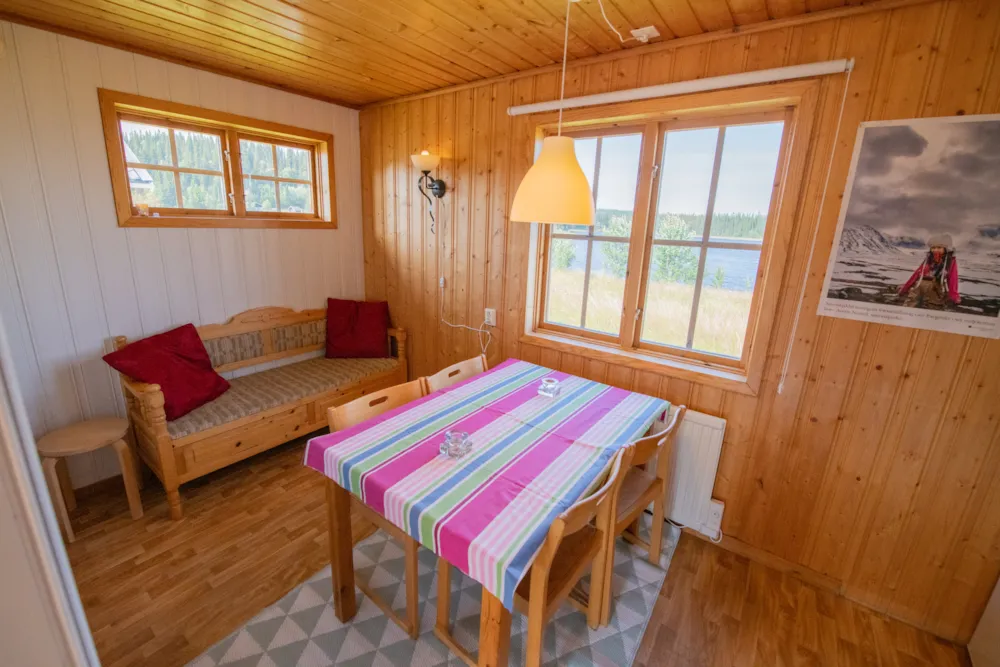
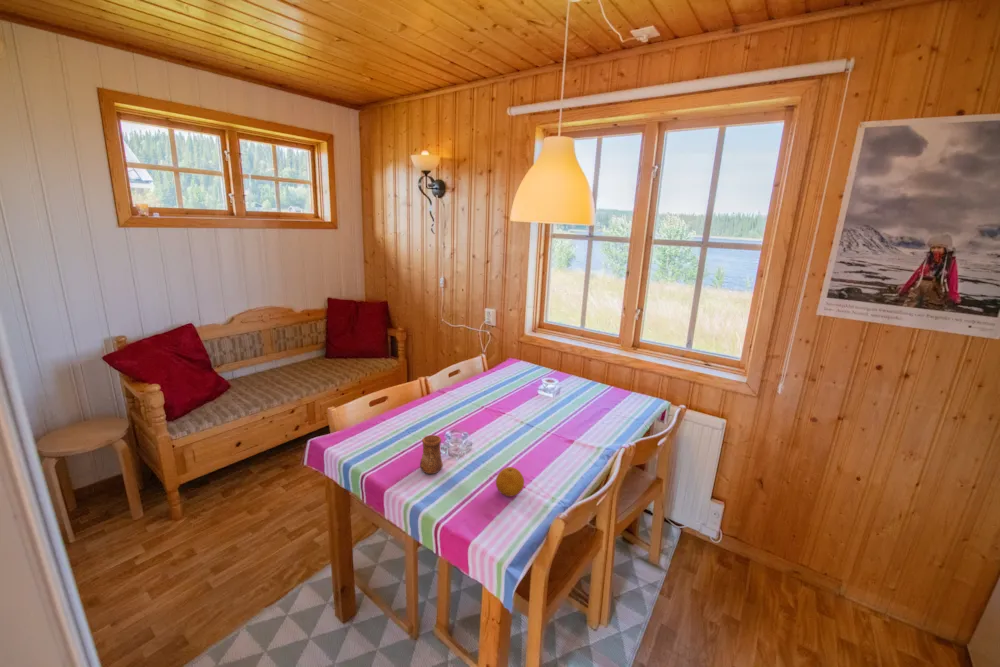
+ fruit (510, 481)
+ cup (431, 454)
